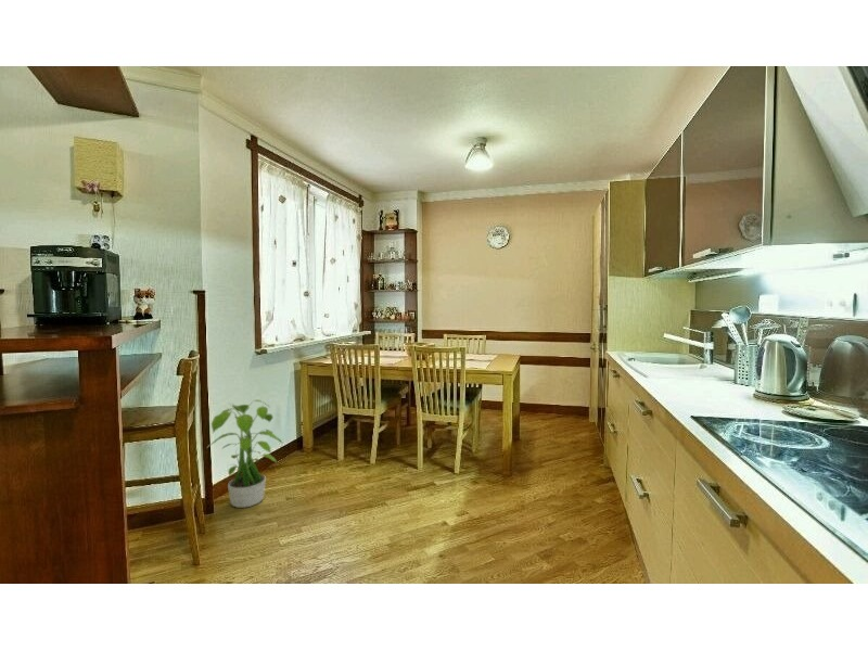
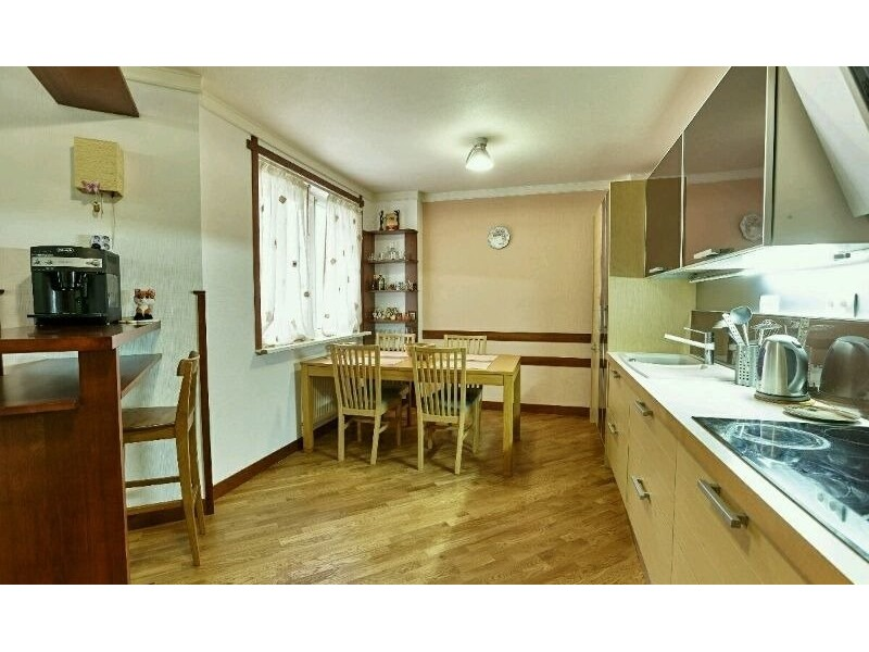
- potted plant (243, 454)
